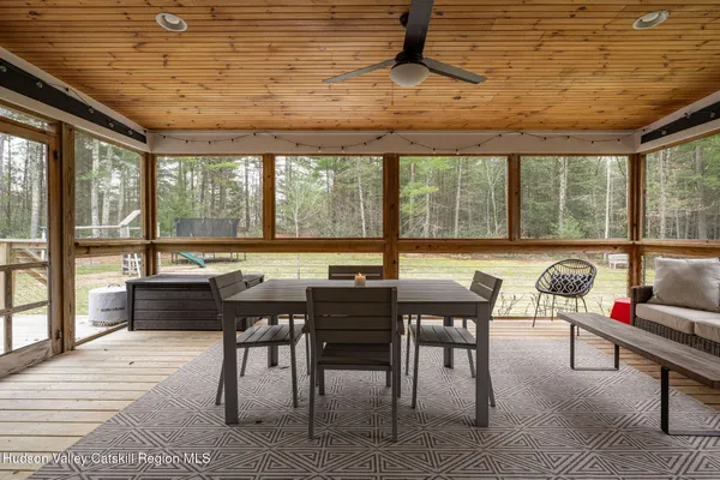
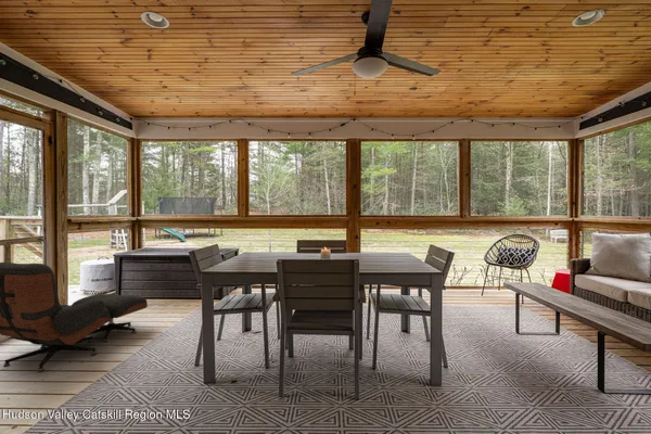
+ lounge chair (78, 301)
